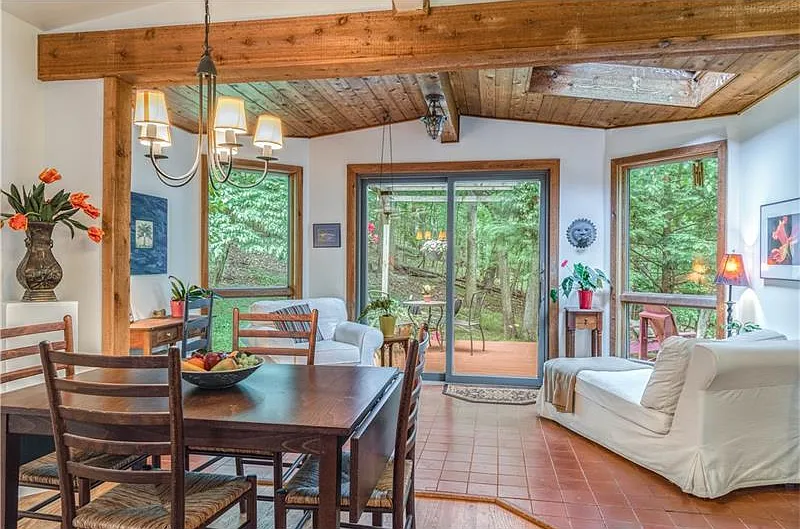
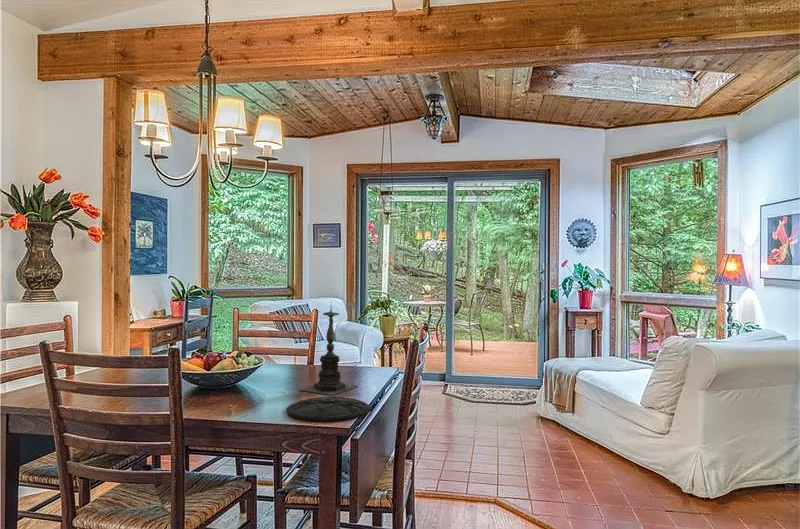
+ plate (328, 404)
+ candle holder (329, 344)
